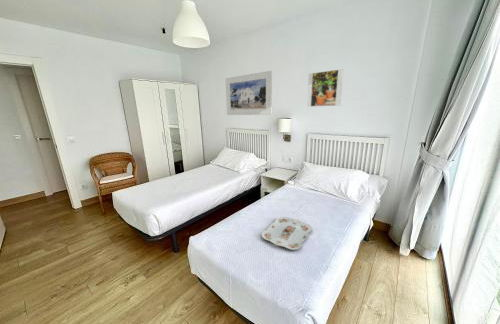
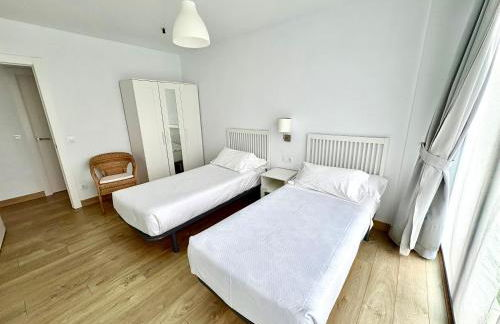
- serving tray (287, 231)
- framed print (324, 89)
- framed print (247, 95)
